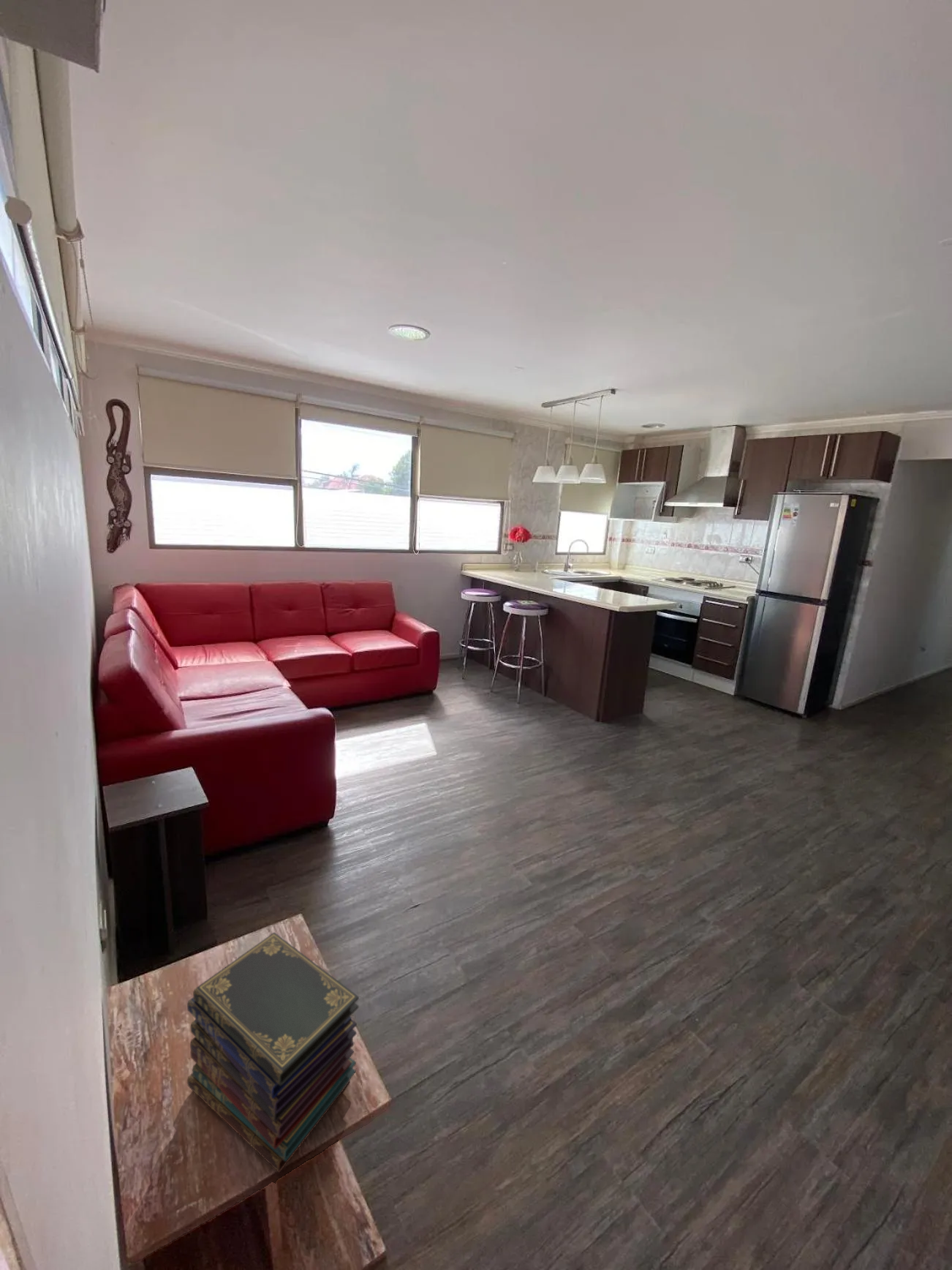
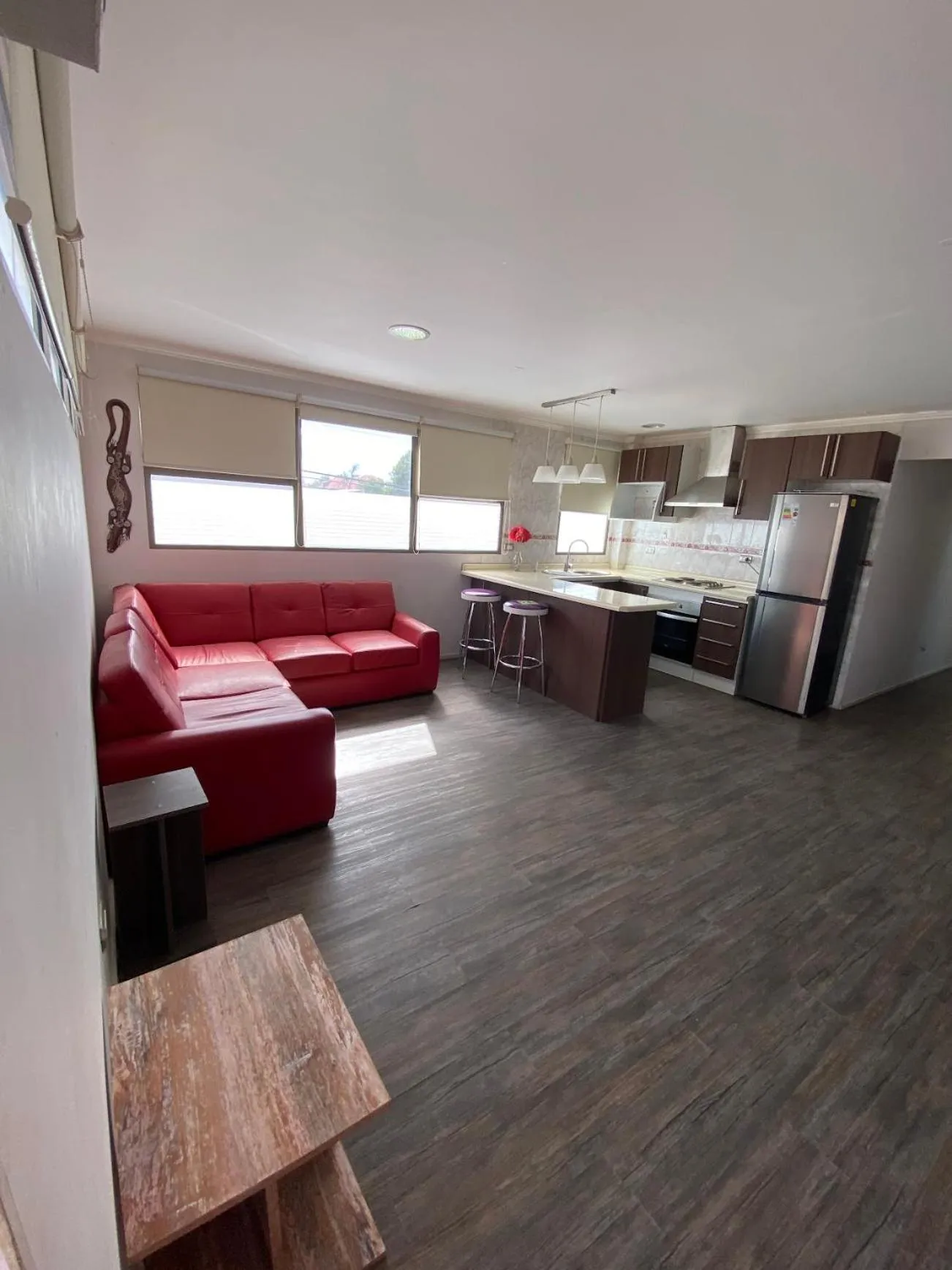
- book stack (274, 1040)
